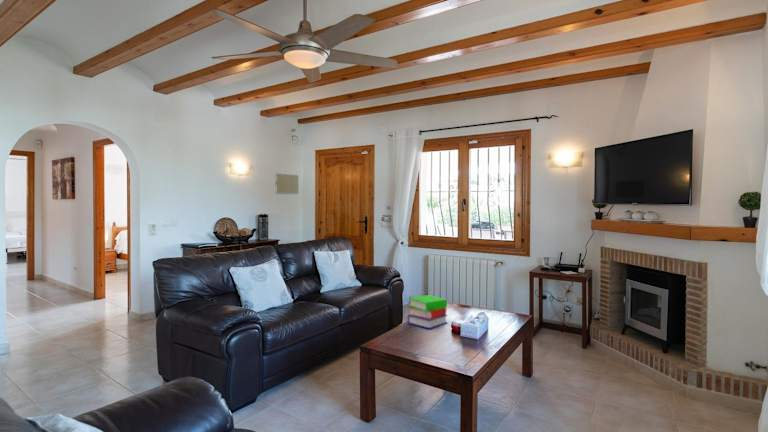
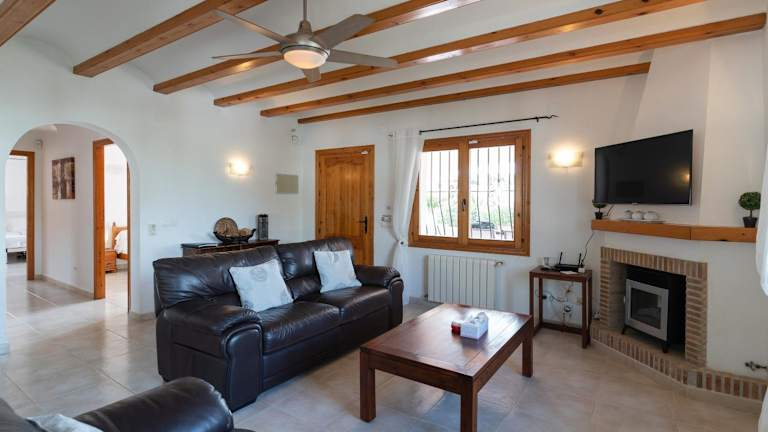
- book (427, 310)
